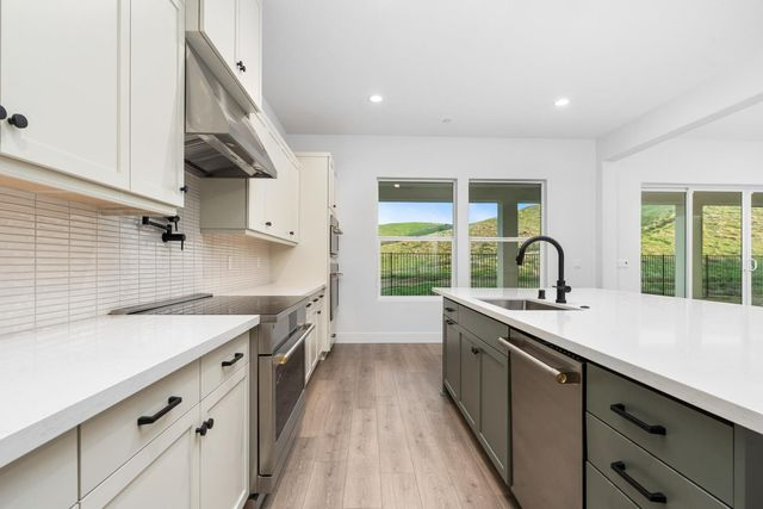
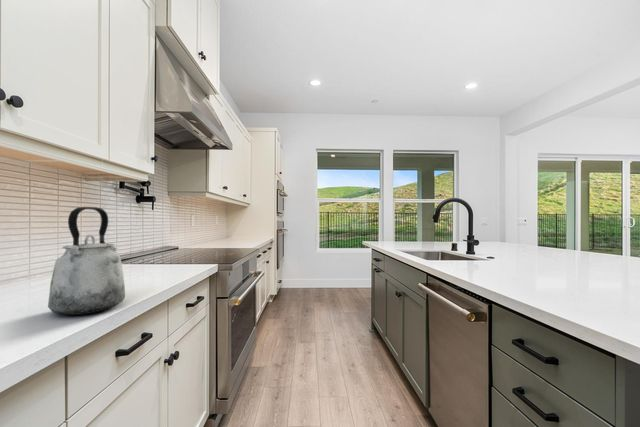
+ kettle (96, 256)
